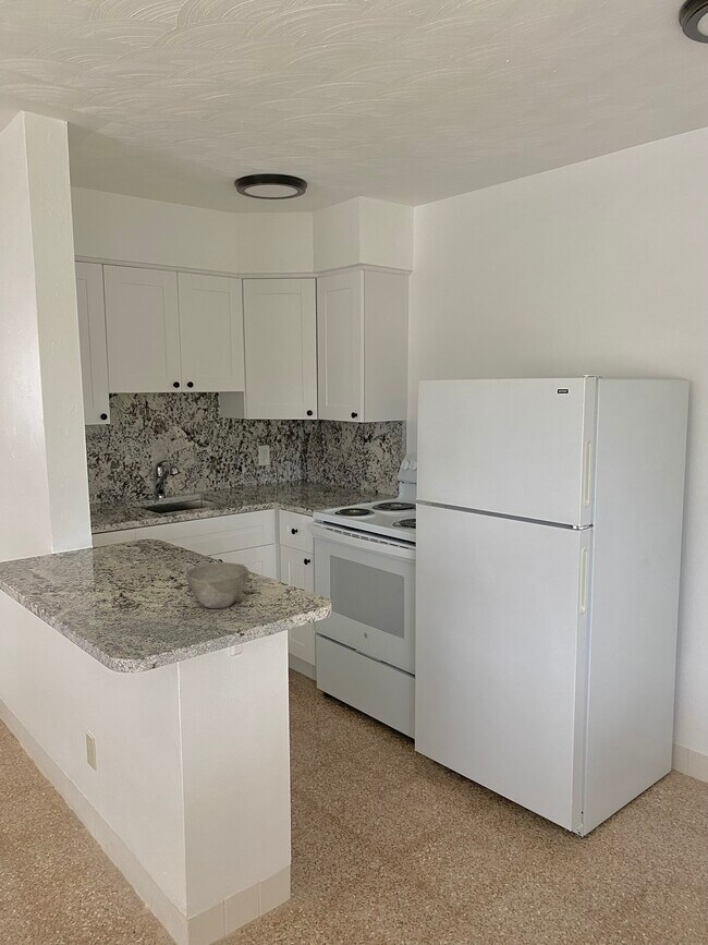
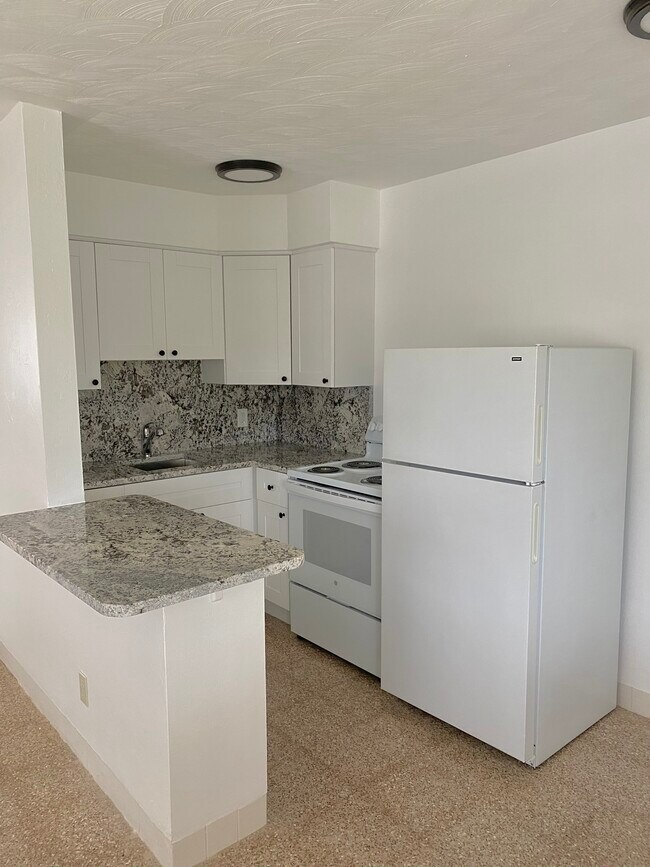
- bowl (218, 586)
